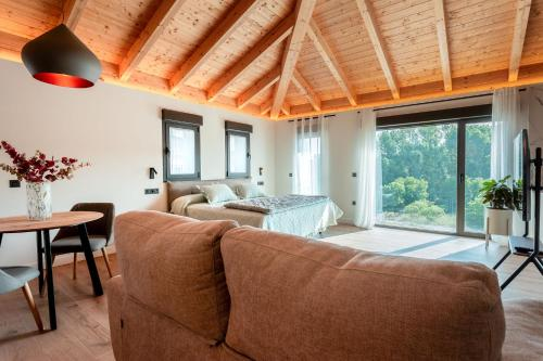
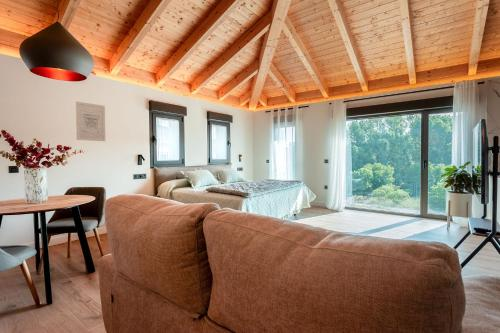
+ wall art (91, 122)
